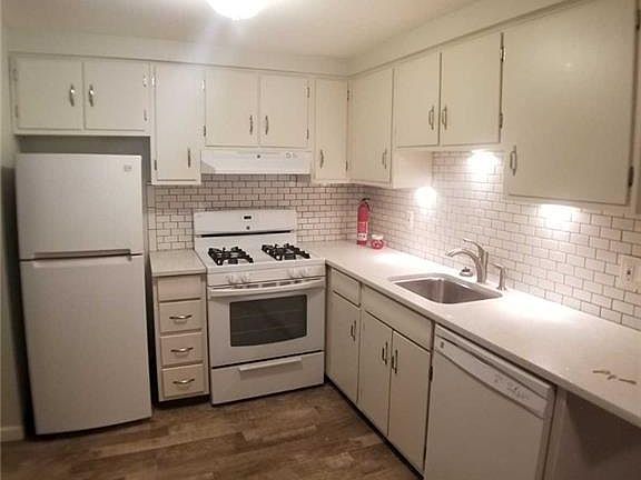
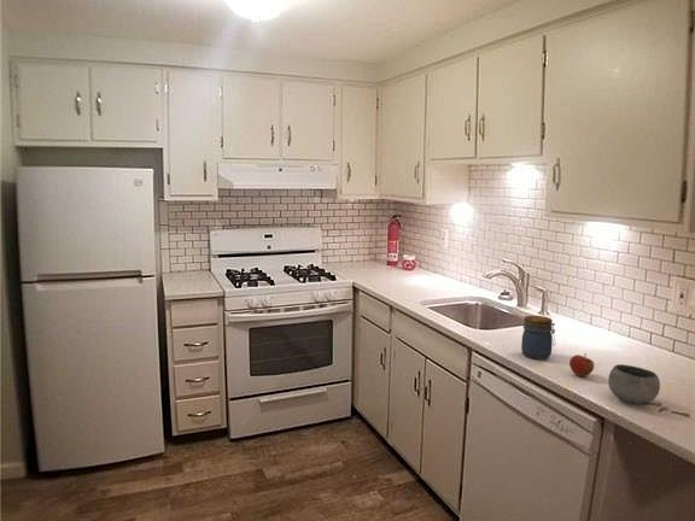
+ bowl (632, 385)
+ apple (582, 364)
+ jar (538, 336)
